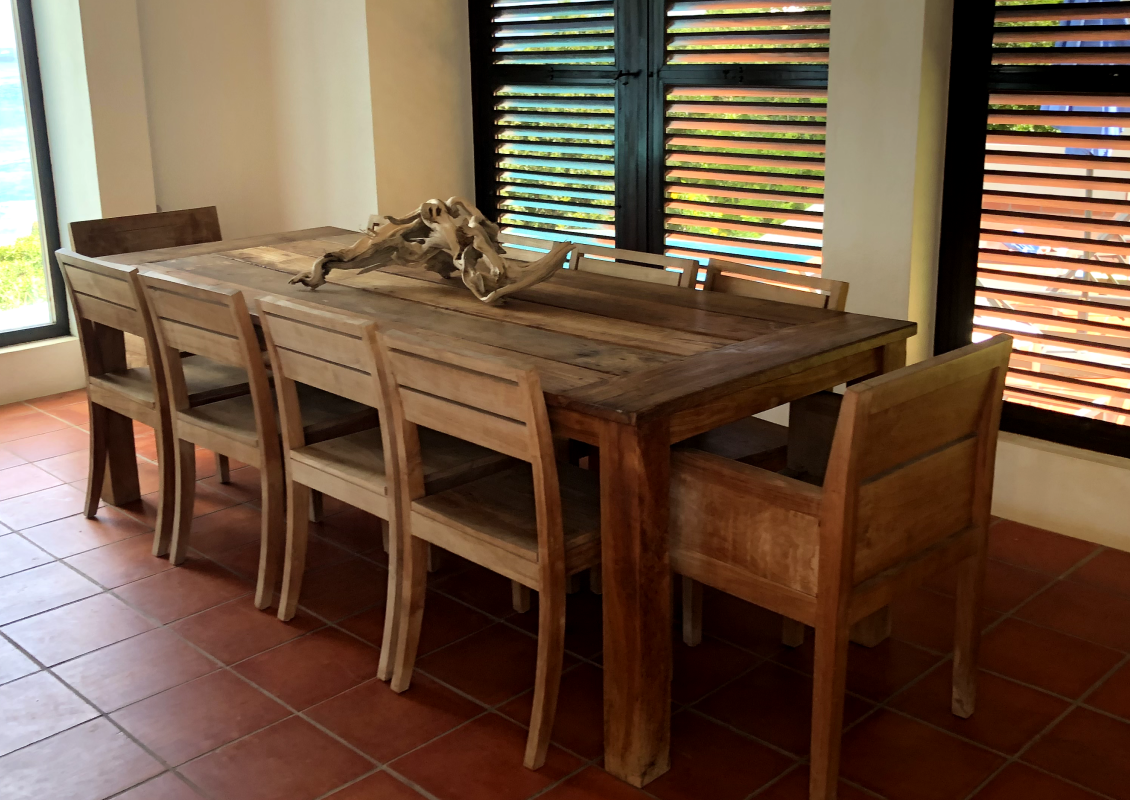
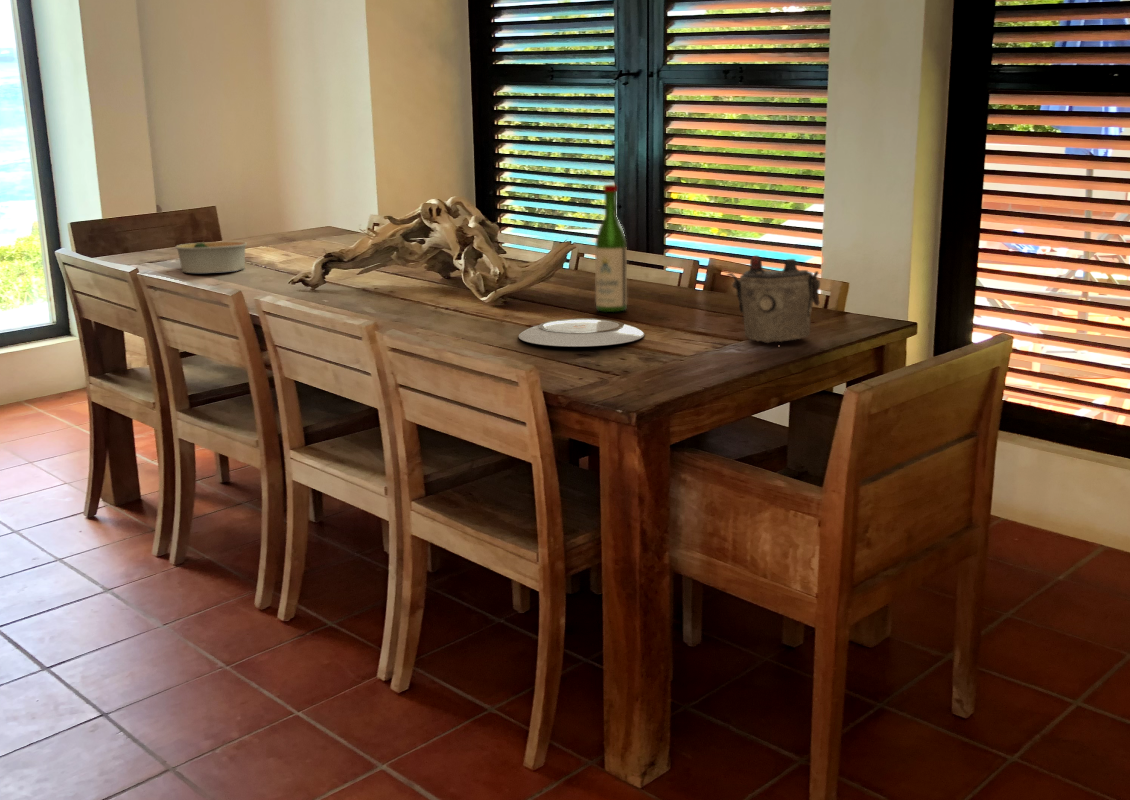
+ wine bottle (610, 248)
+ teapot (773, 298)
+ plate (581, 330)
+ bowl (212, 256)
